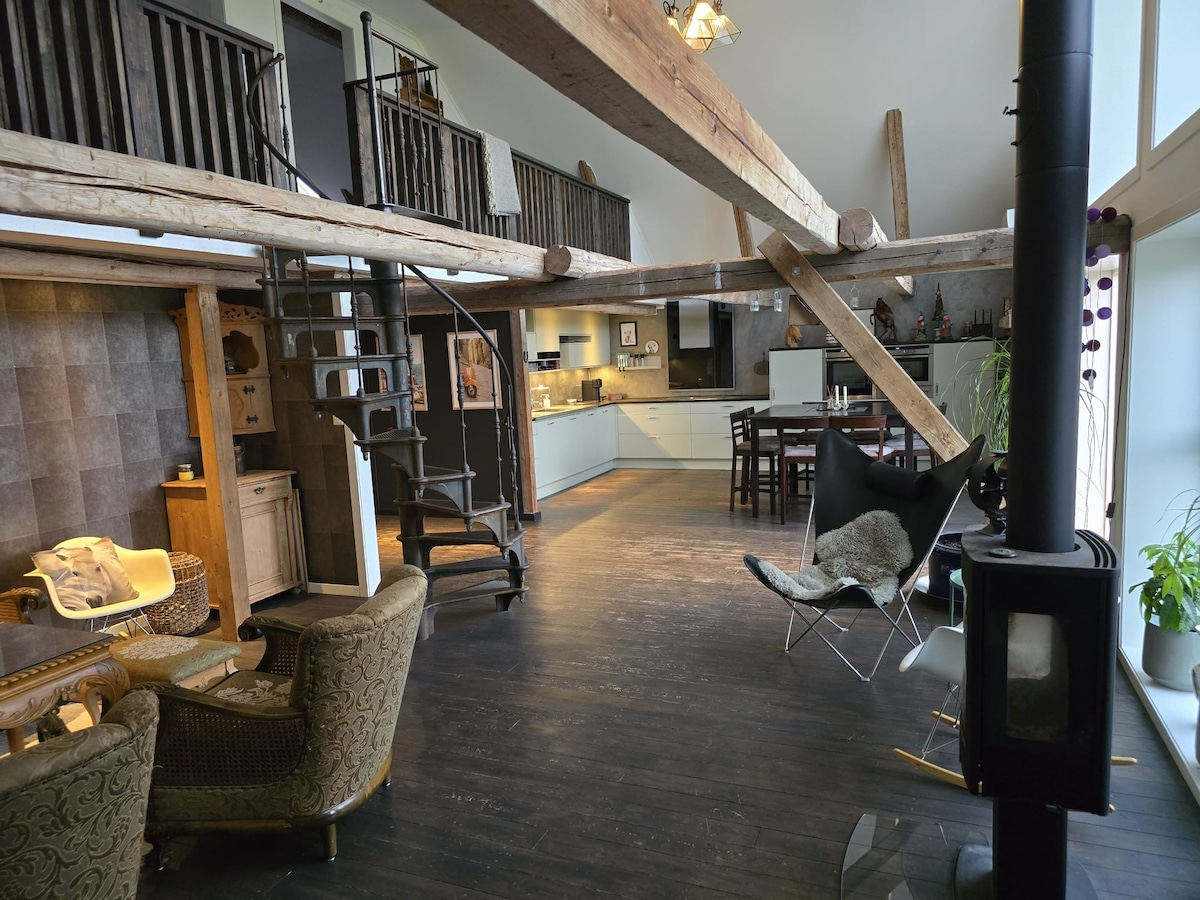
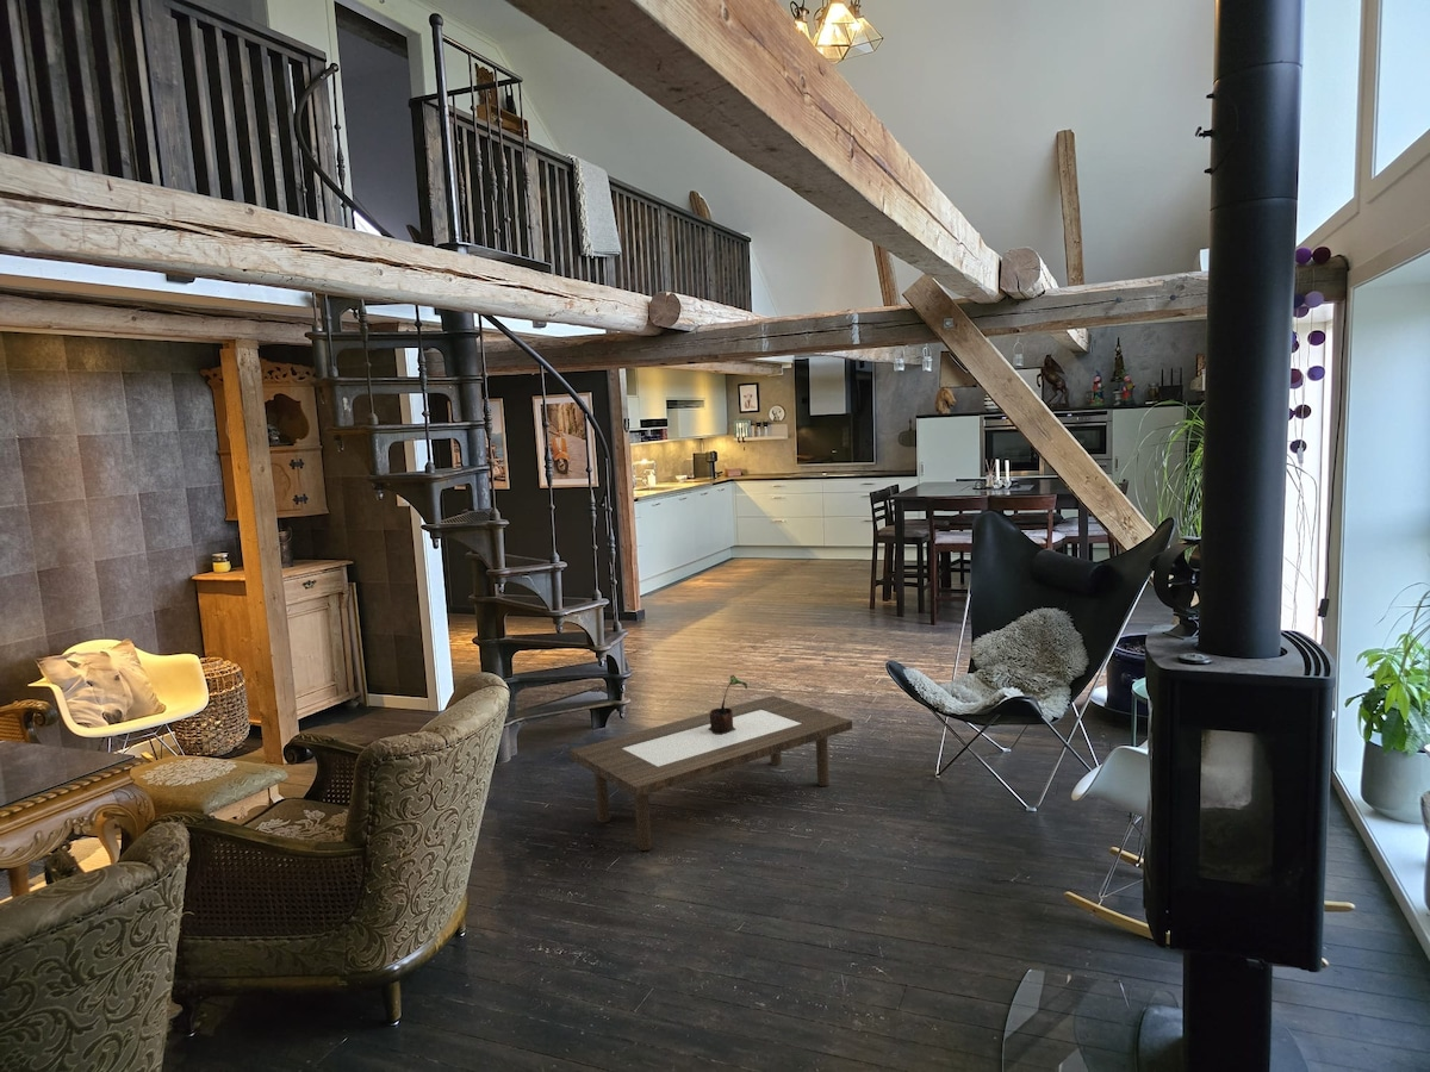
+ potted plant (725, 697)
+ coffee table (715, 768)
